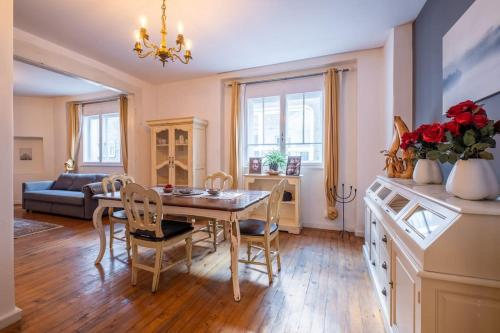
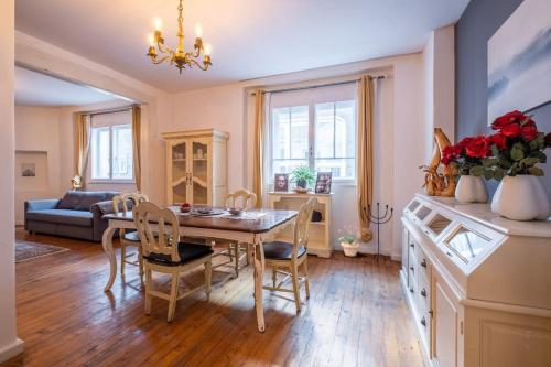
+ potted plant (349, 239)
